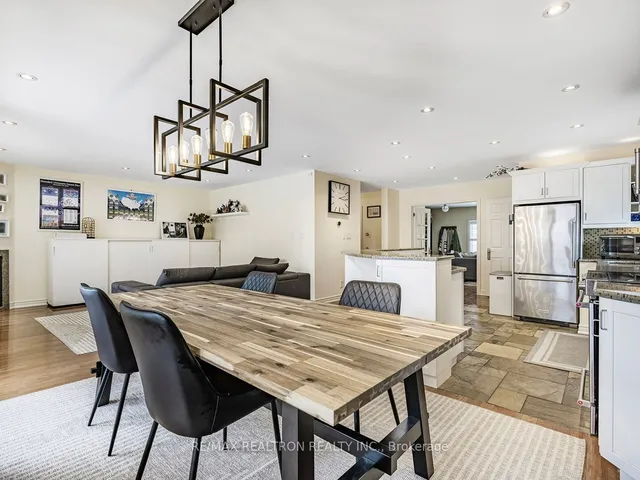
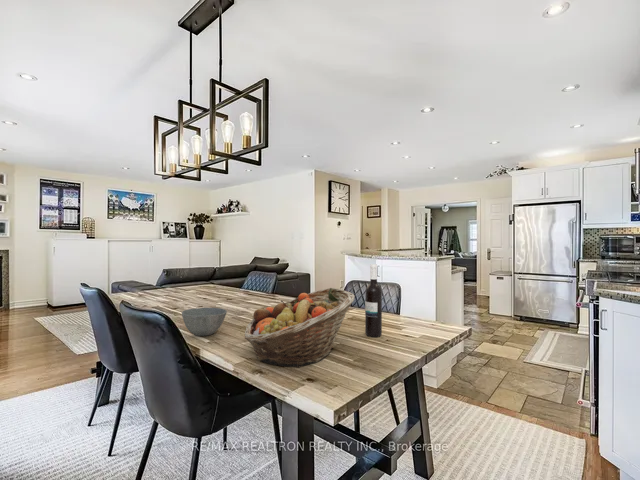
+ bowl (204, 322)
+ fruit basket (299, 320)
+ wine bottle (373, 299)
